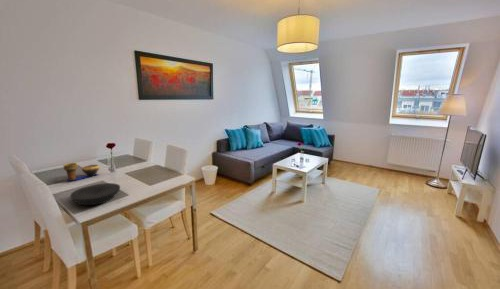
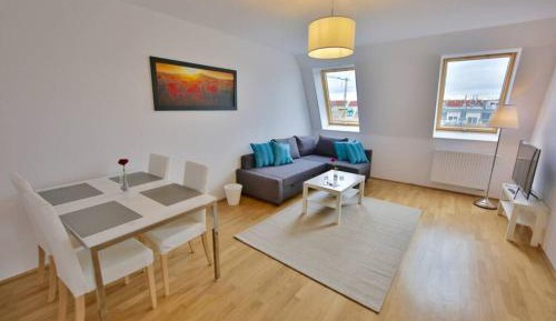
- plate (96, 194)
- decorative bowl (82, 169)
